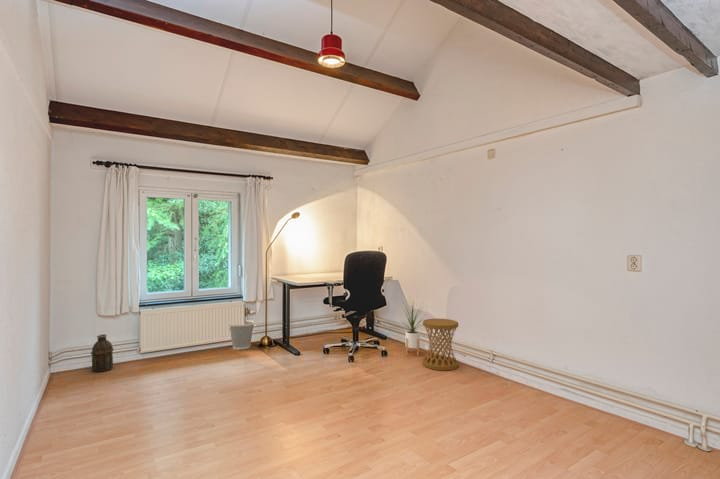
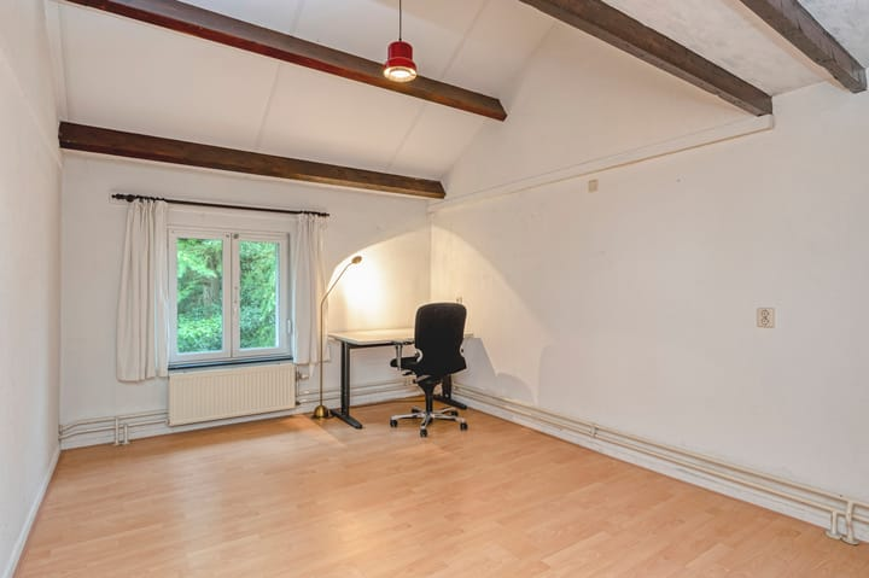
- wastebasket (241, 334)
- side table (440, 343)
- house plant (413, 325)
- lantern (102, 352)
